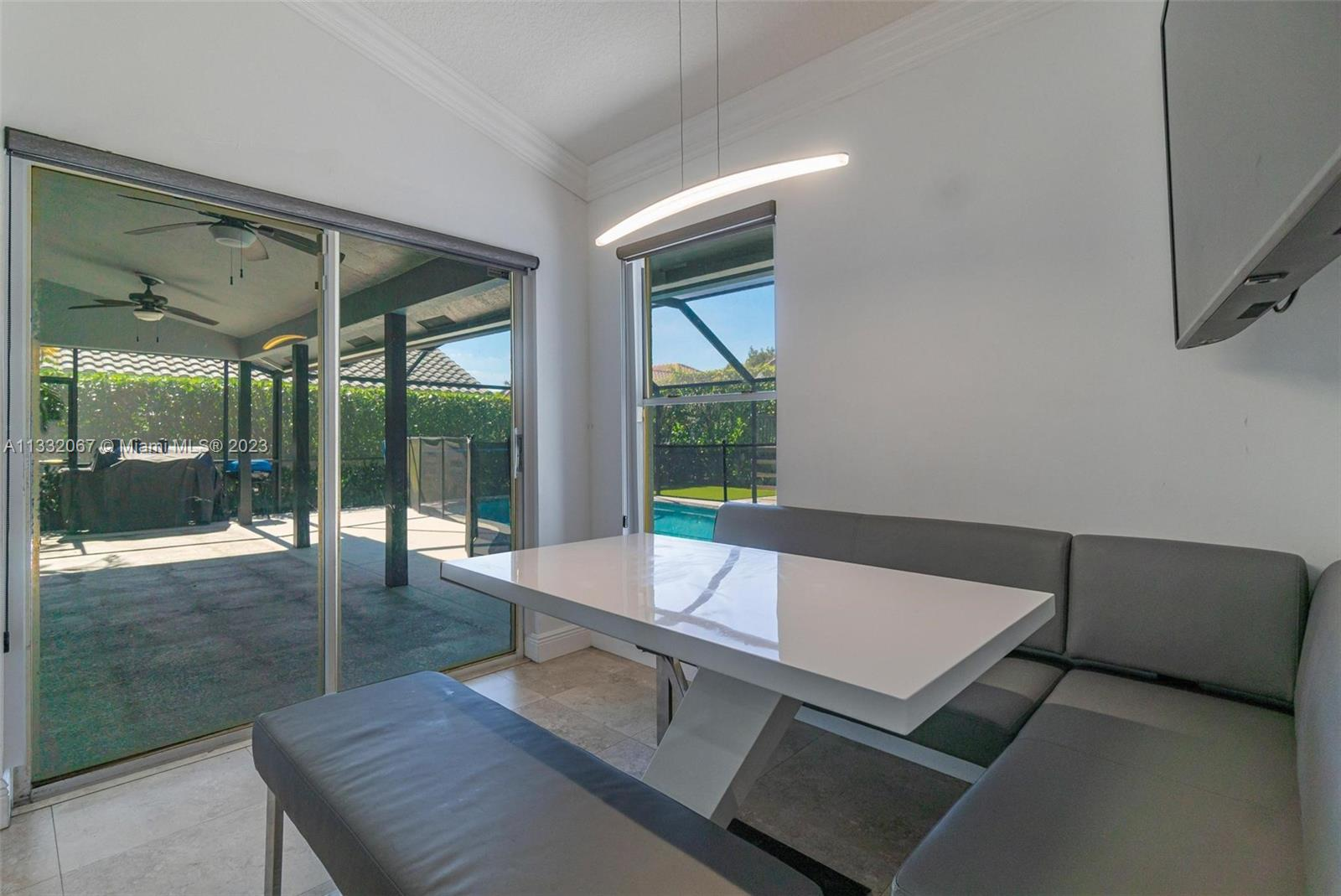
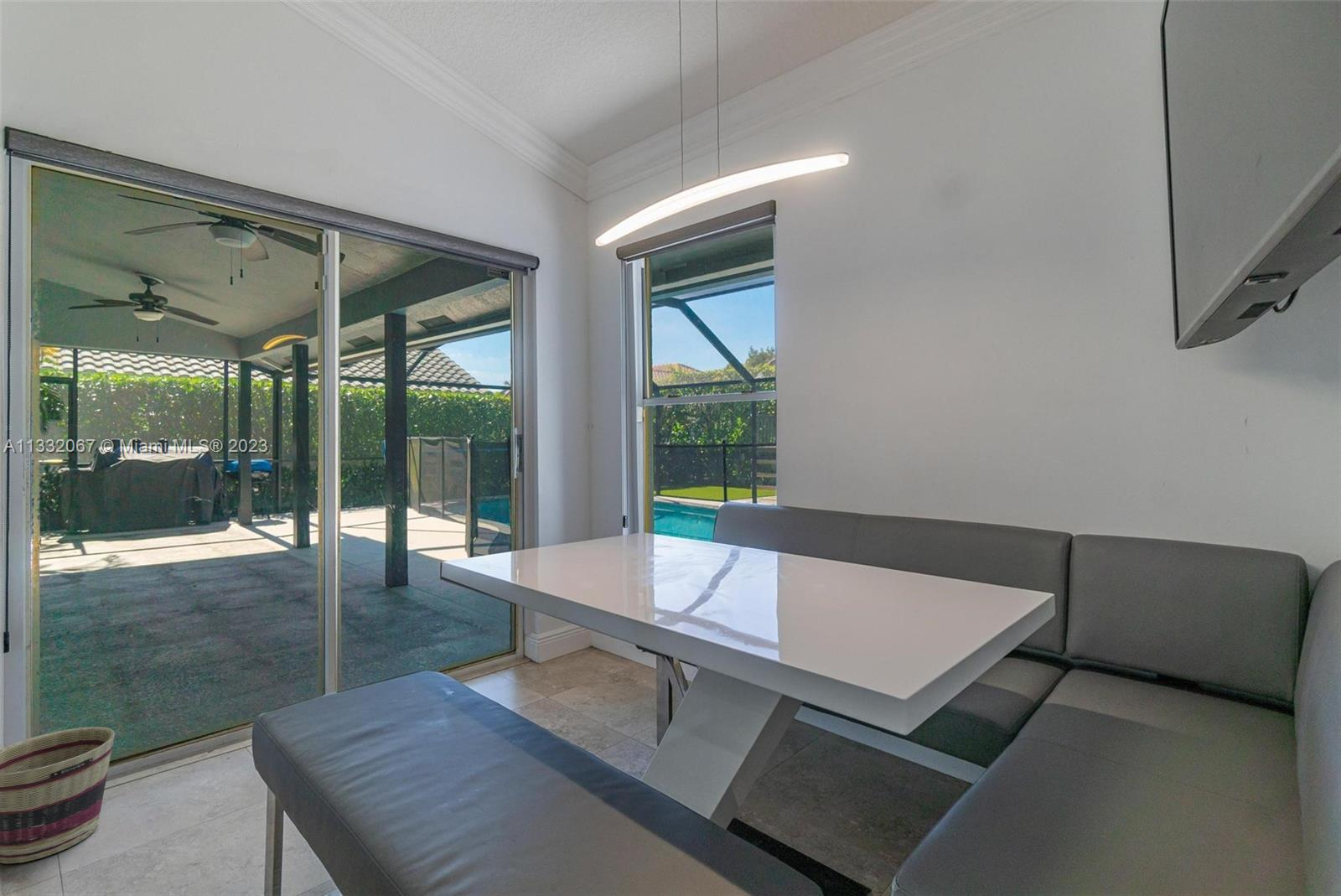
+ basket (48, 794)
